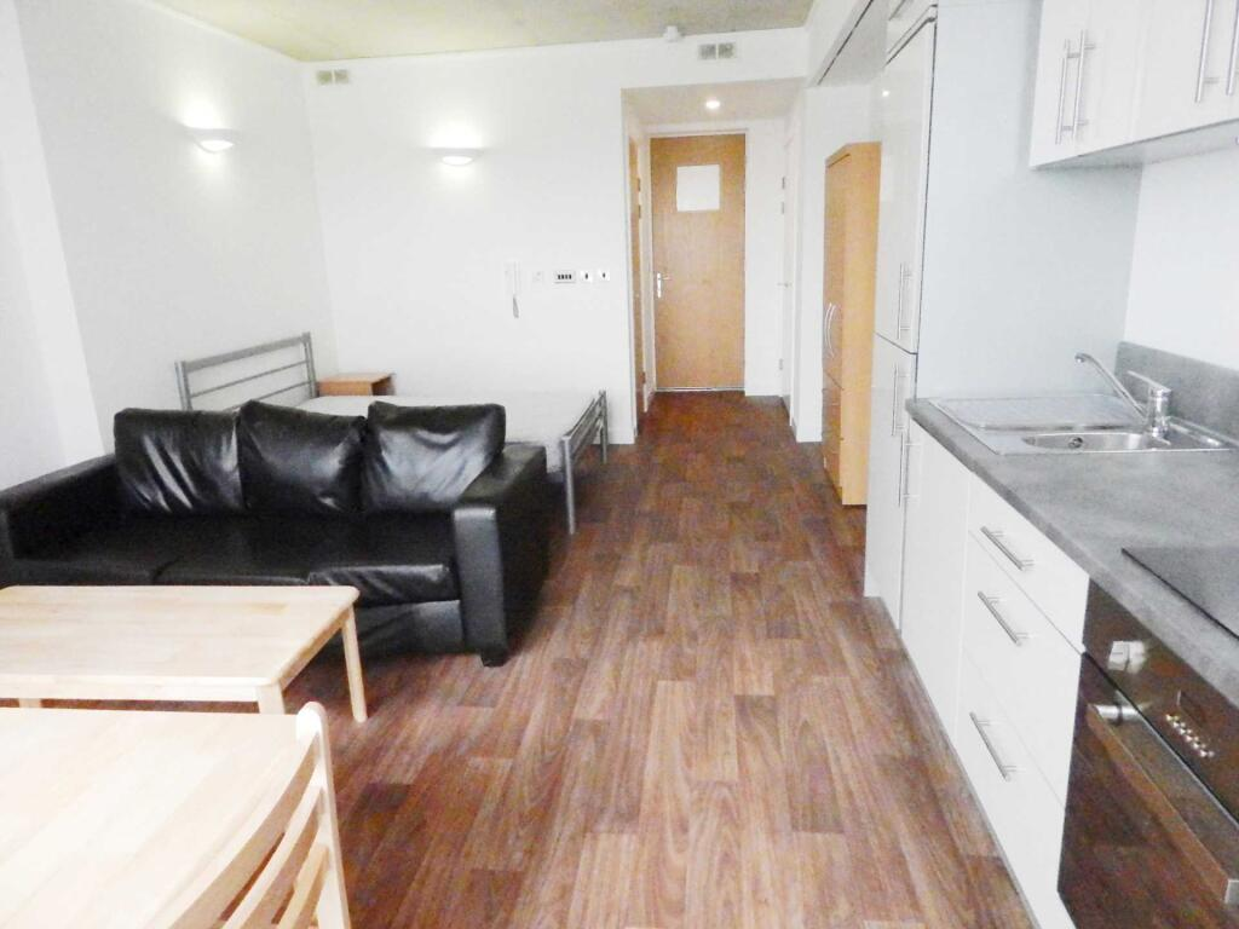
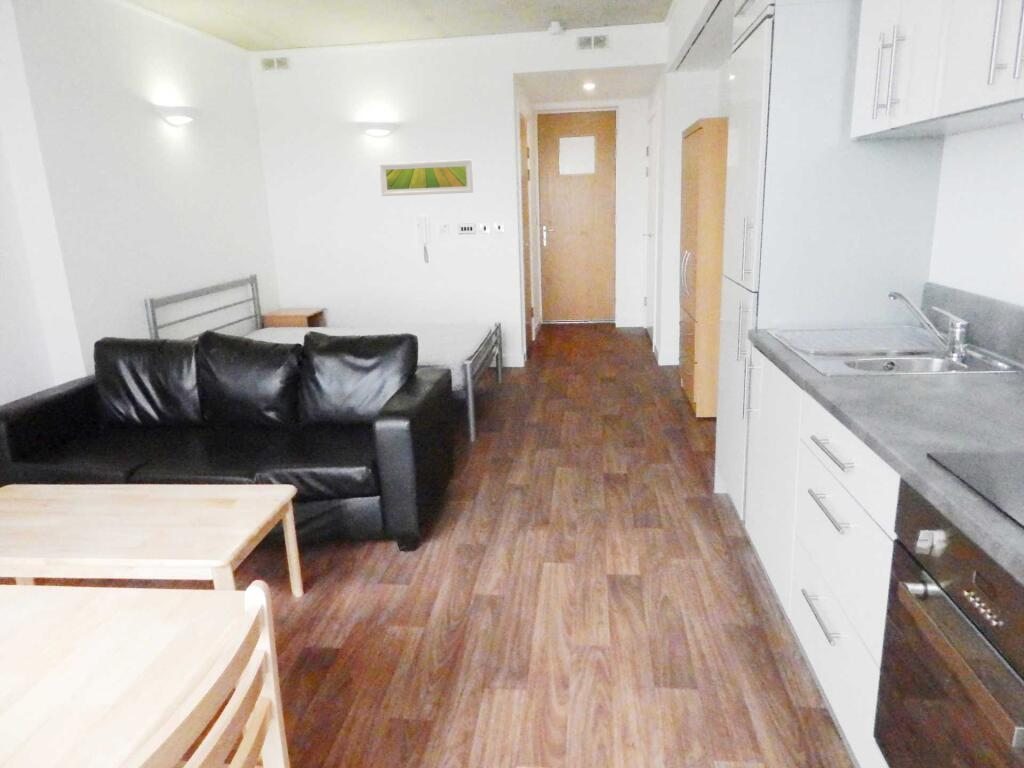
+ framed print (426, 178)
